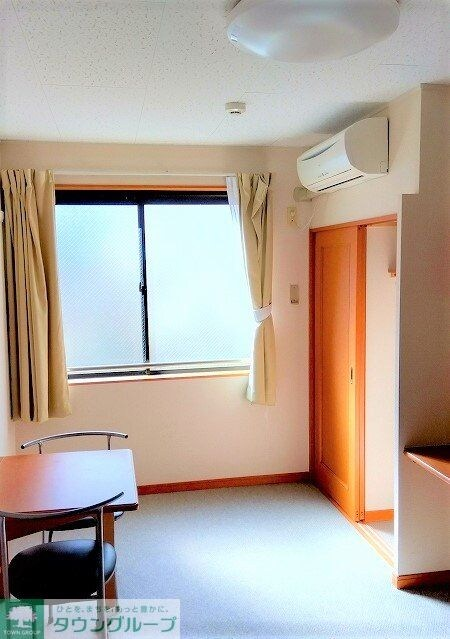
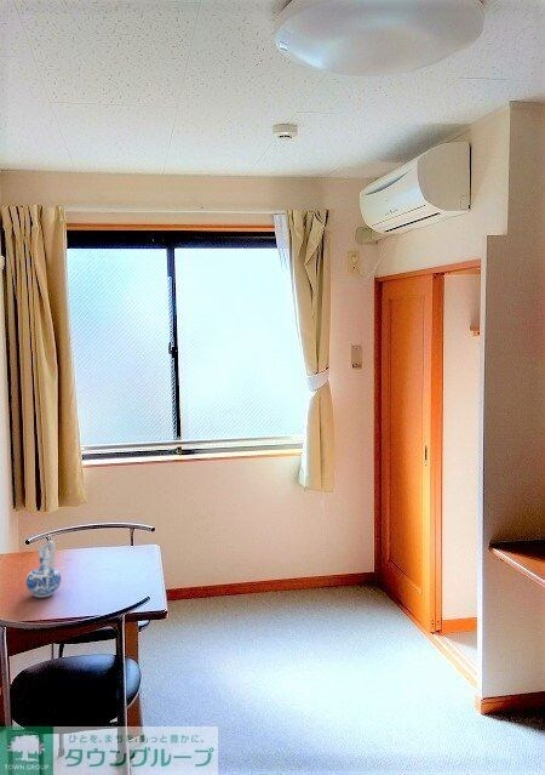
+ ceramic pitcher (42, 566)
